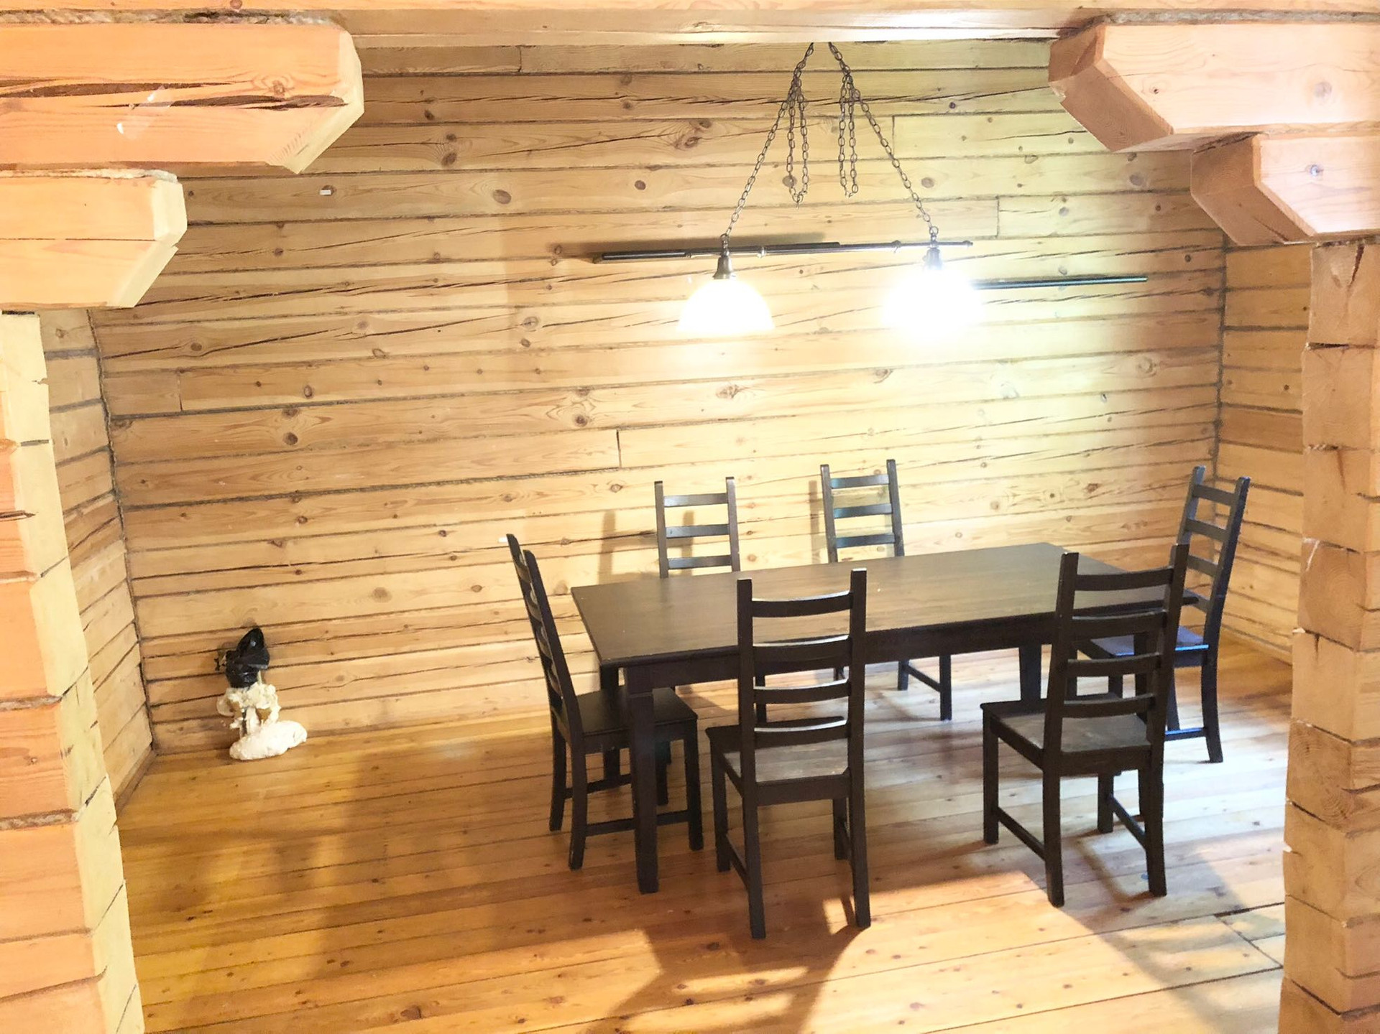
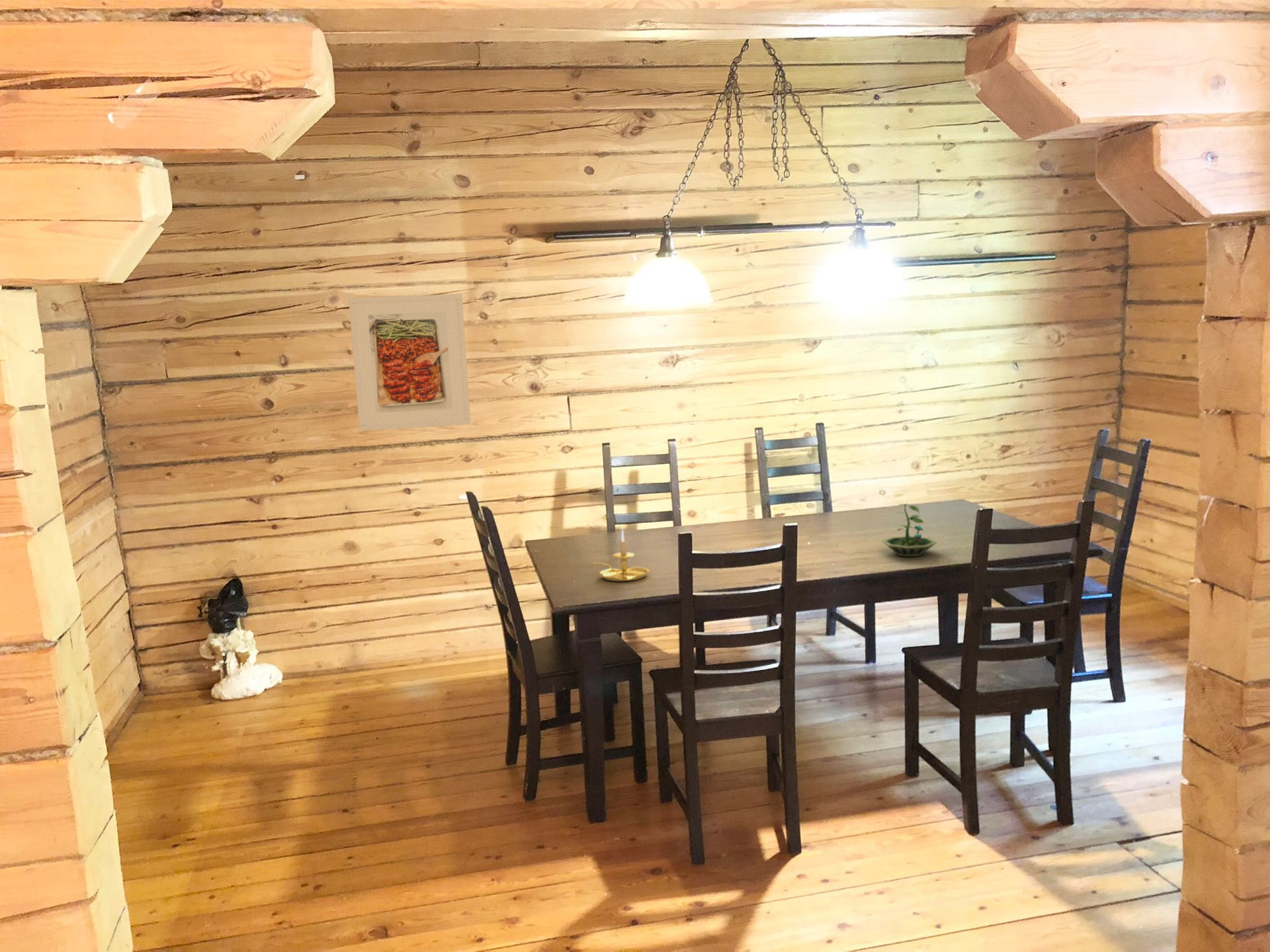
+ candle holder (619, 553)
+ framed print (411, 362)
+ terrarium (907, 514)
